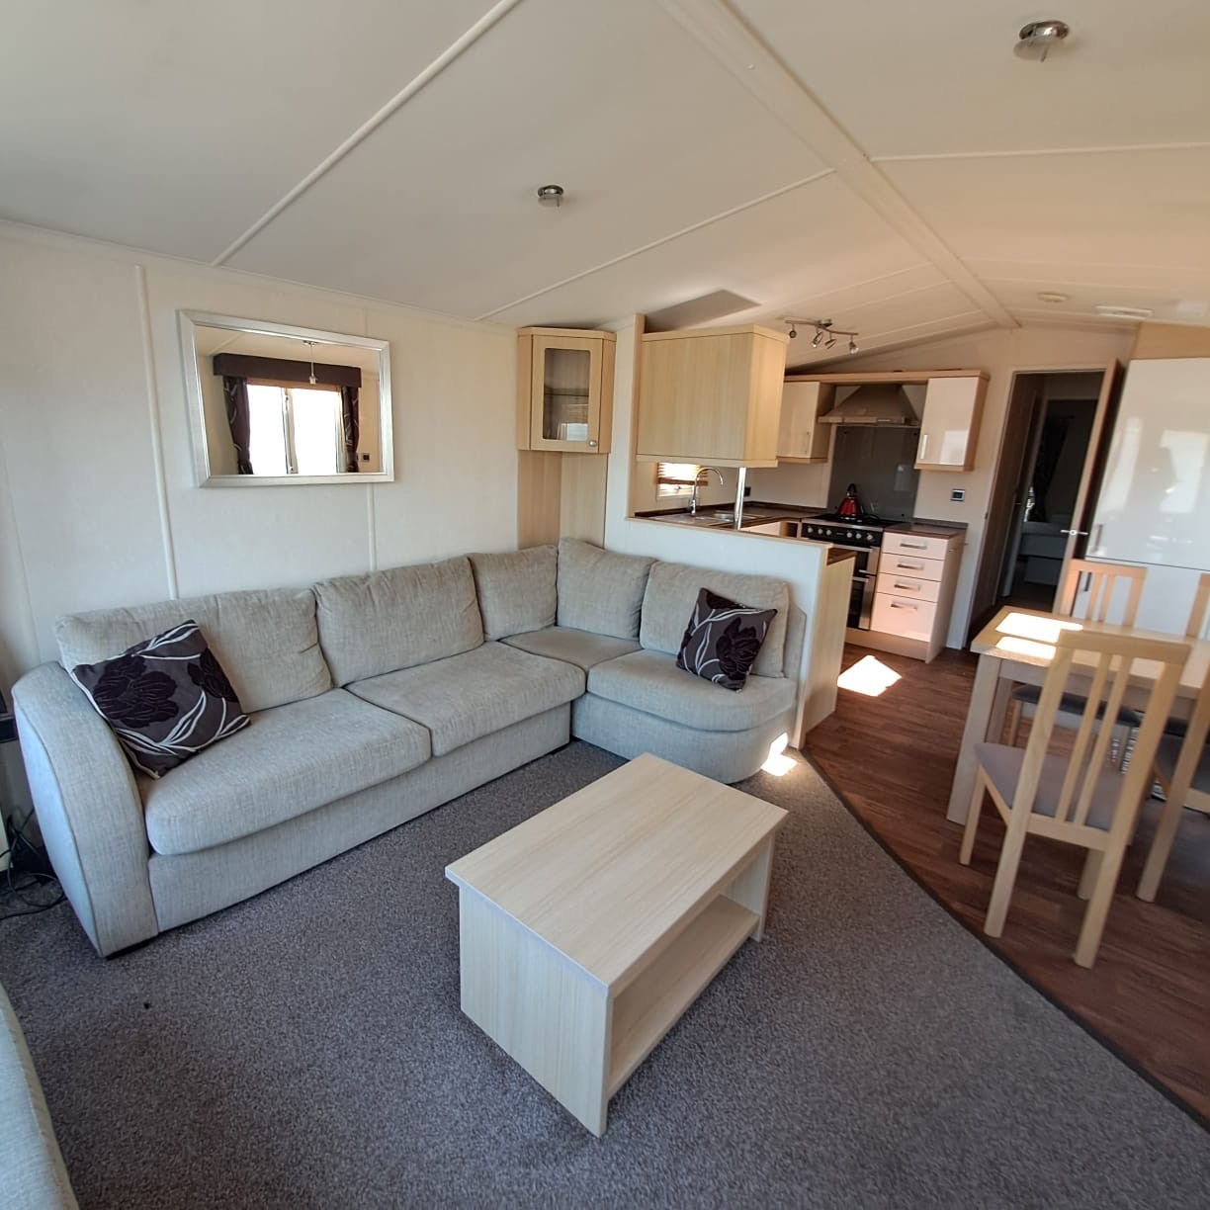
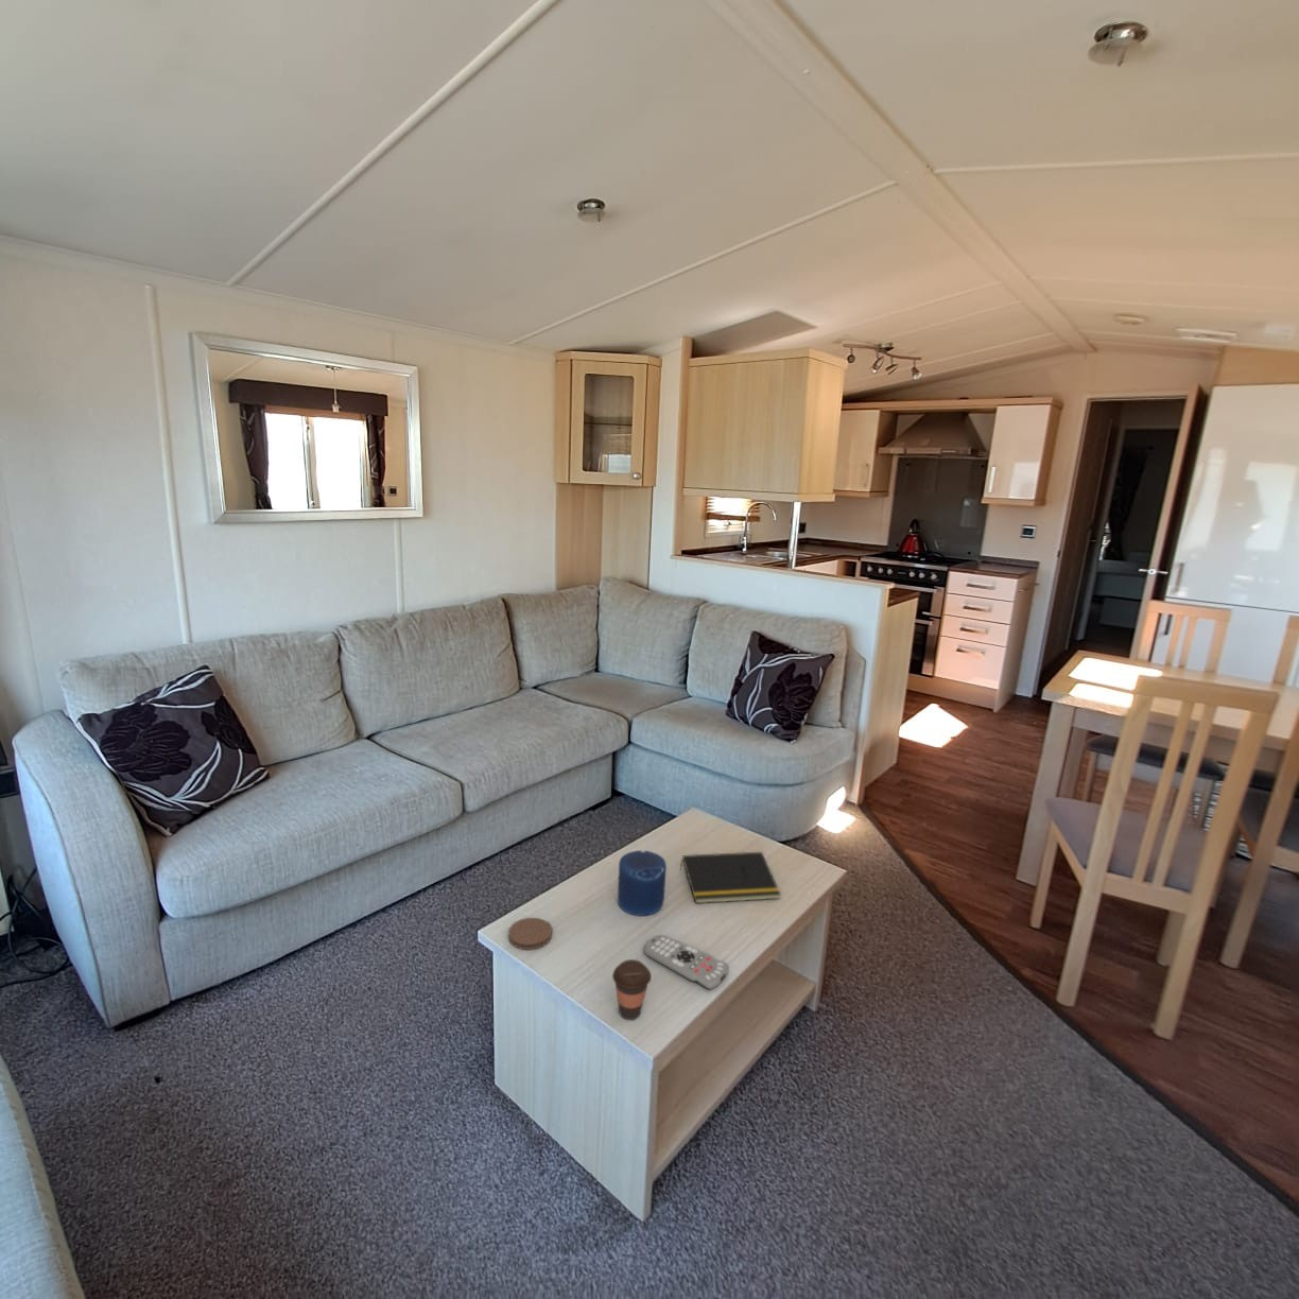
+ candle (641, 881)
+ coffee cup (630, 990)
+ notepad (730, 876)
+ remote control (684, 960)
+ coaster (529, 933)
